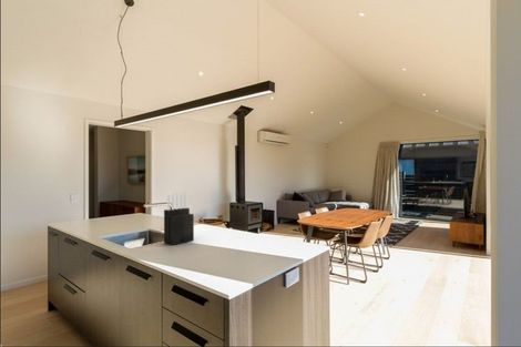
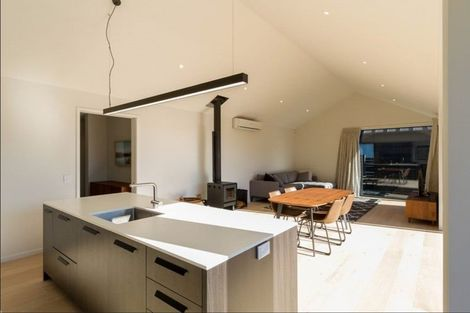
- knife block (180, 217)
